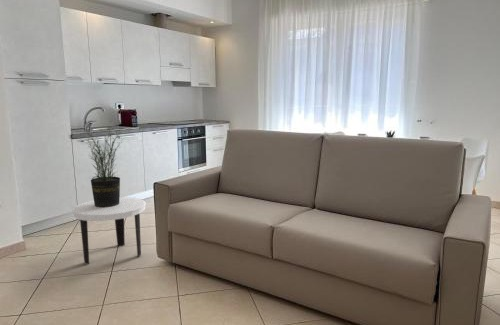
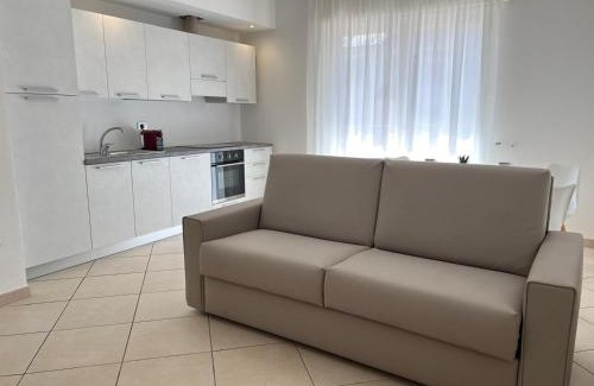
- side table (116, 230)
- potted plant (105, 165)
